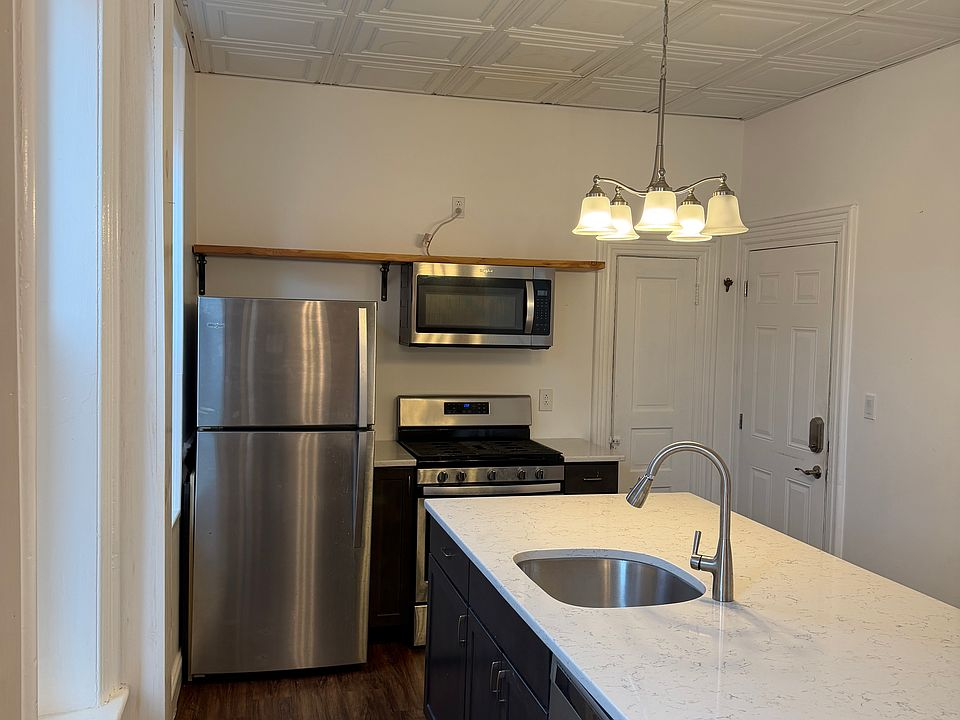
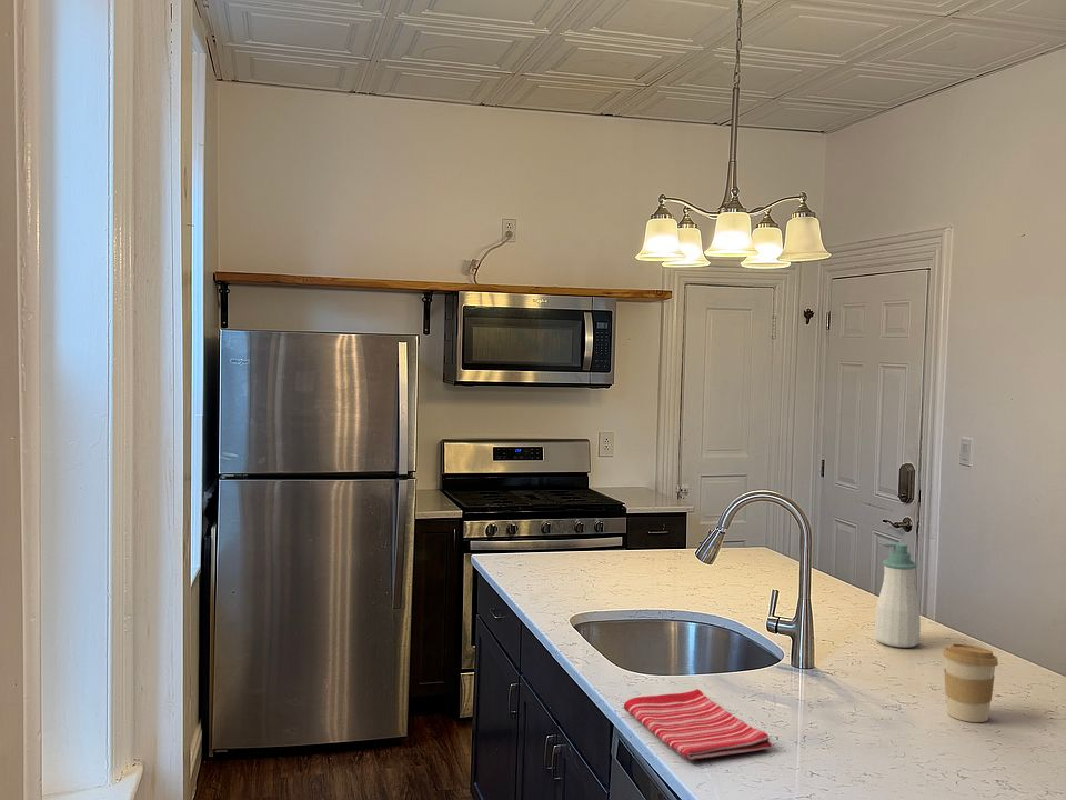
+ dish towel (693, 722)
+ coffee cup (968, 680)
+ soap bottle (898, 592)
